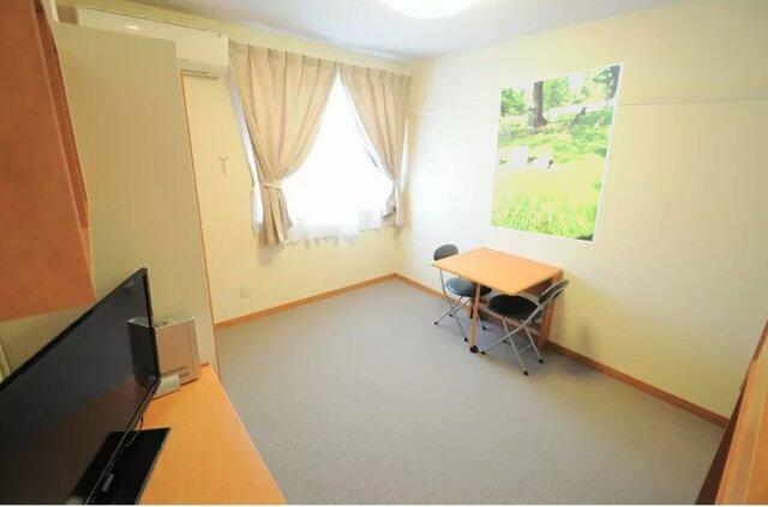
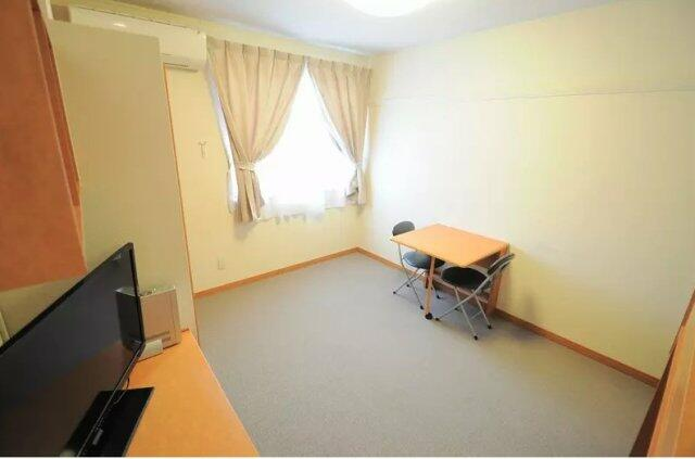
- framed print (544, 159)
